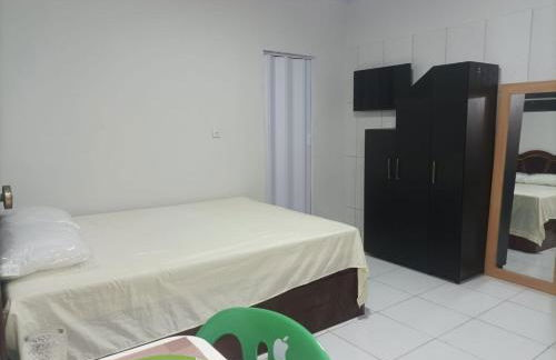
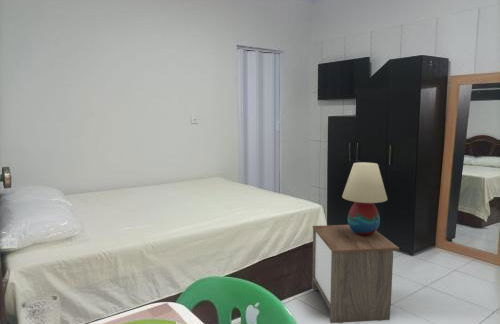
+ table lamp (364, 198)
+ nightstand (351, 269)
